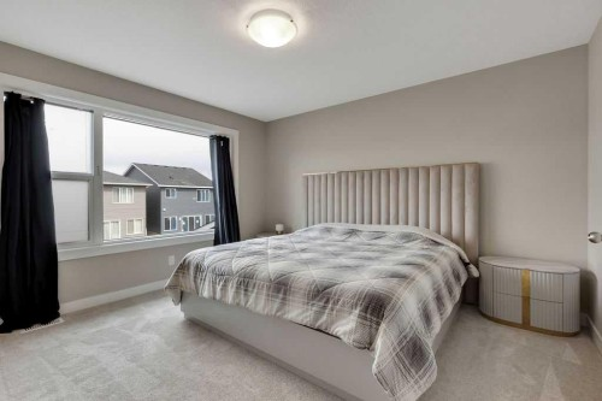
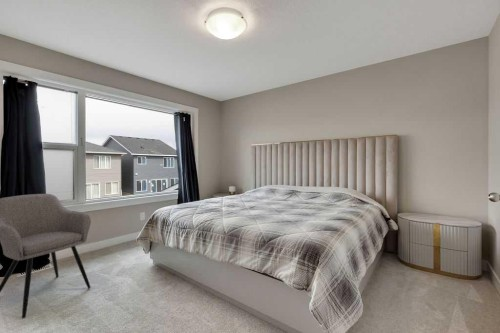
+ armchair (42, 244)
